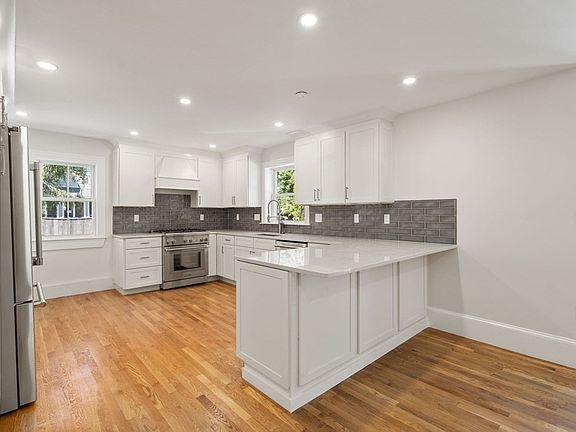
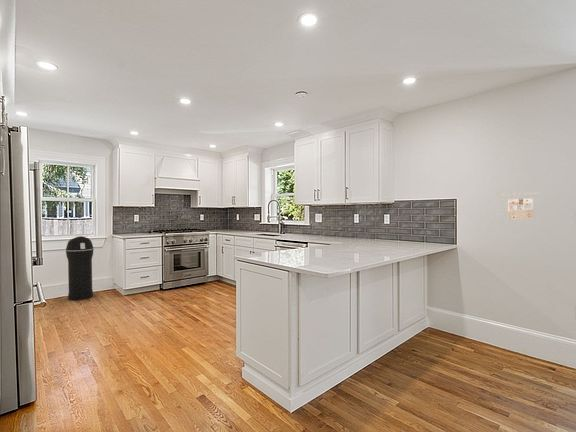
+ calendar (519, 205)
+ trash can (80, 267)
